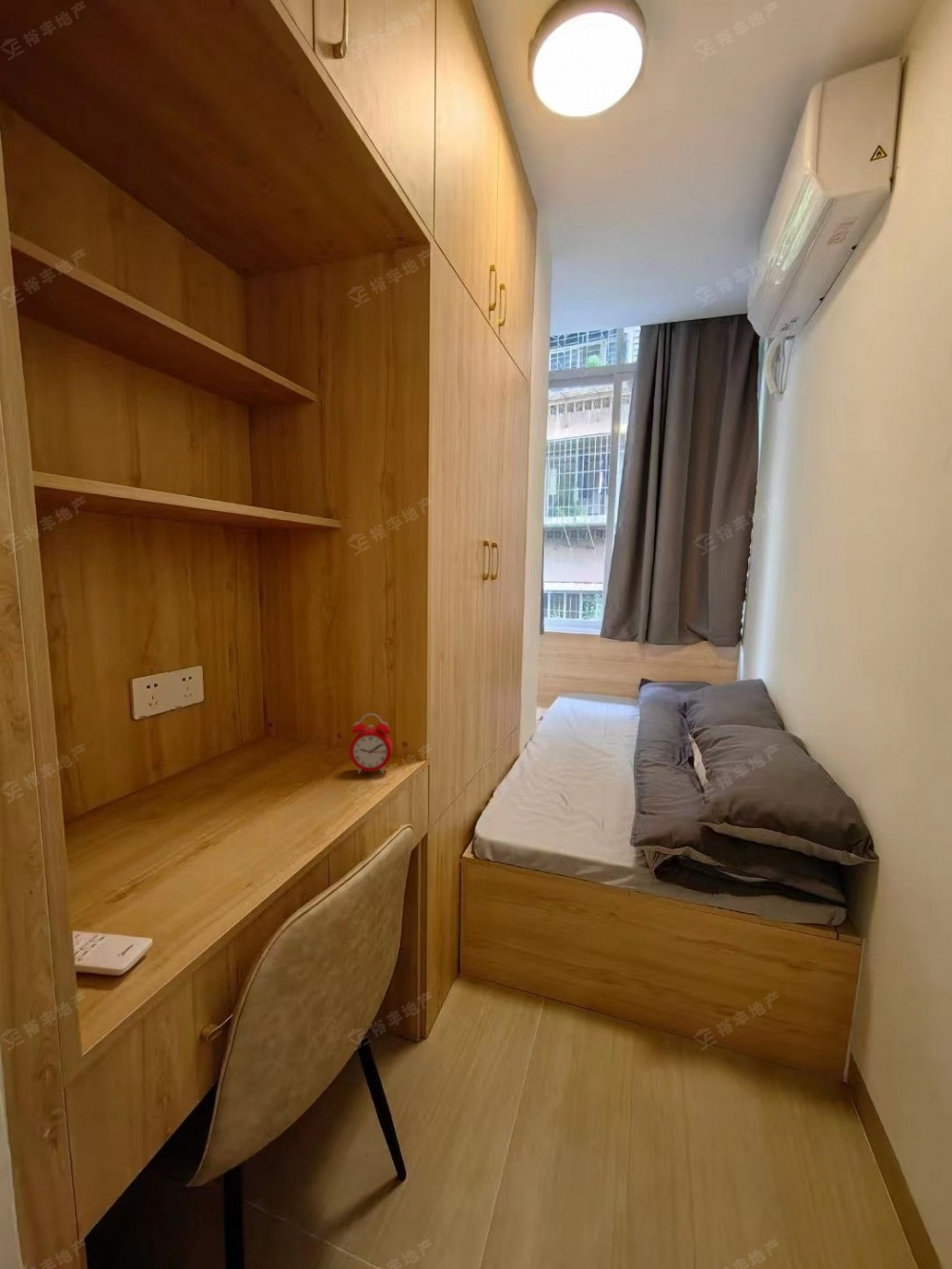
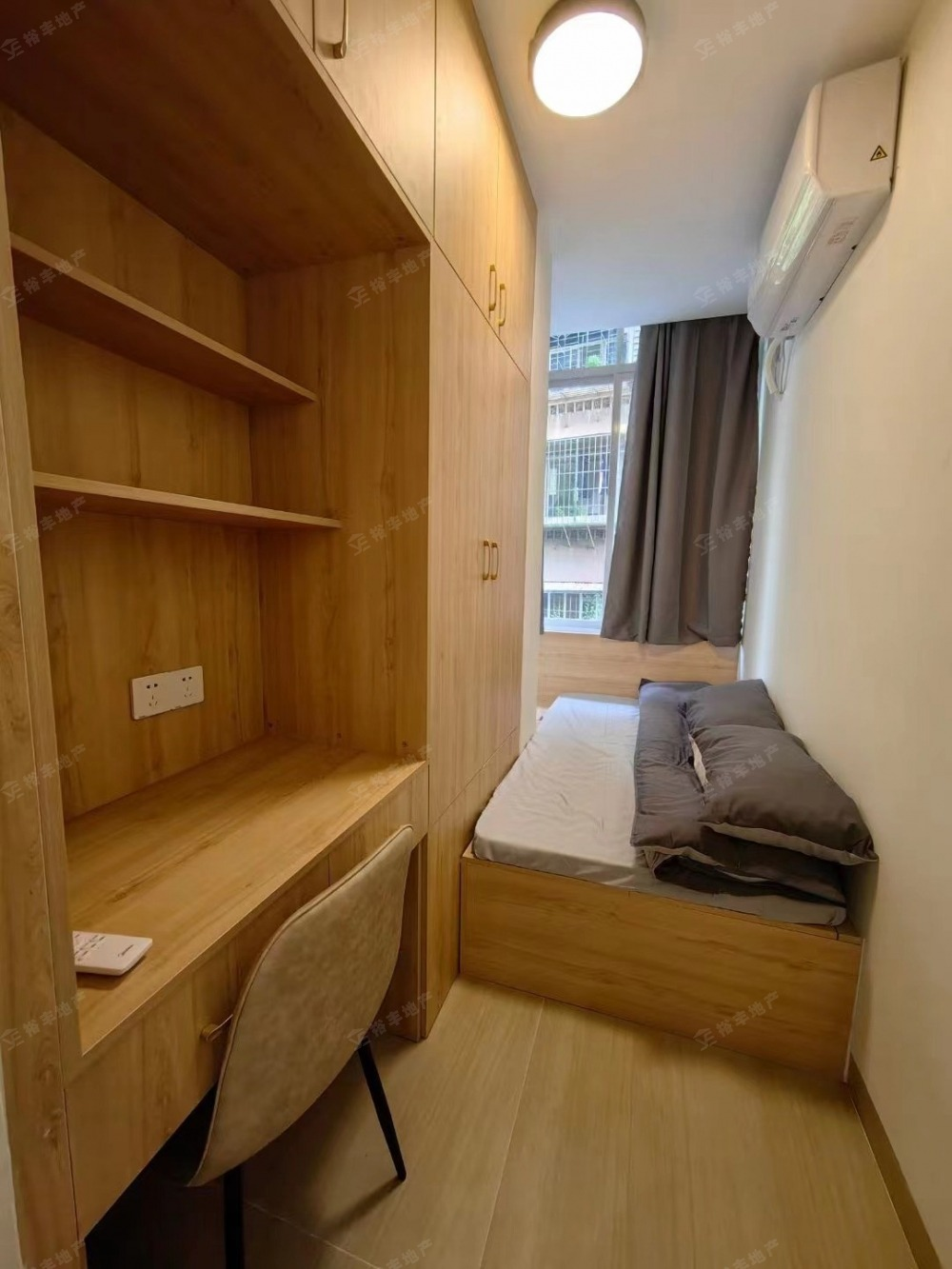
- alarm clock (371, 743)
